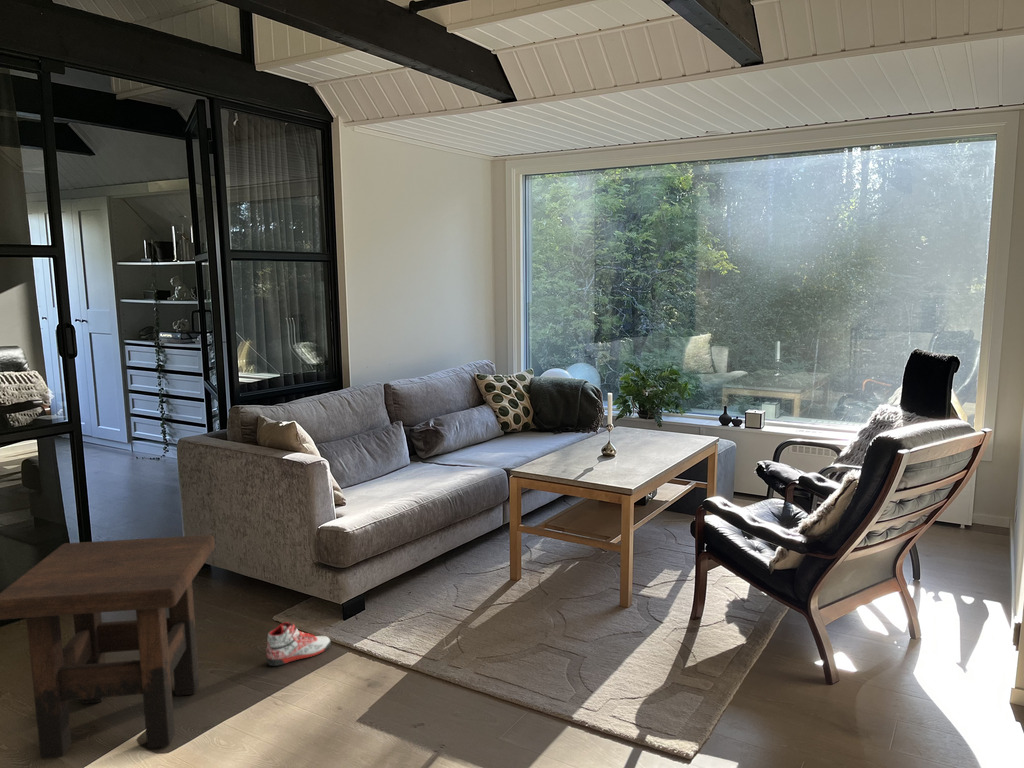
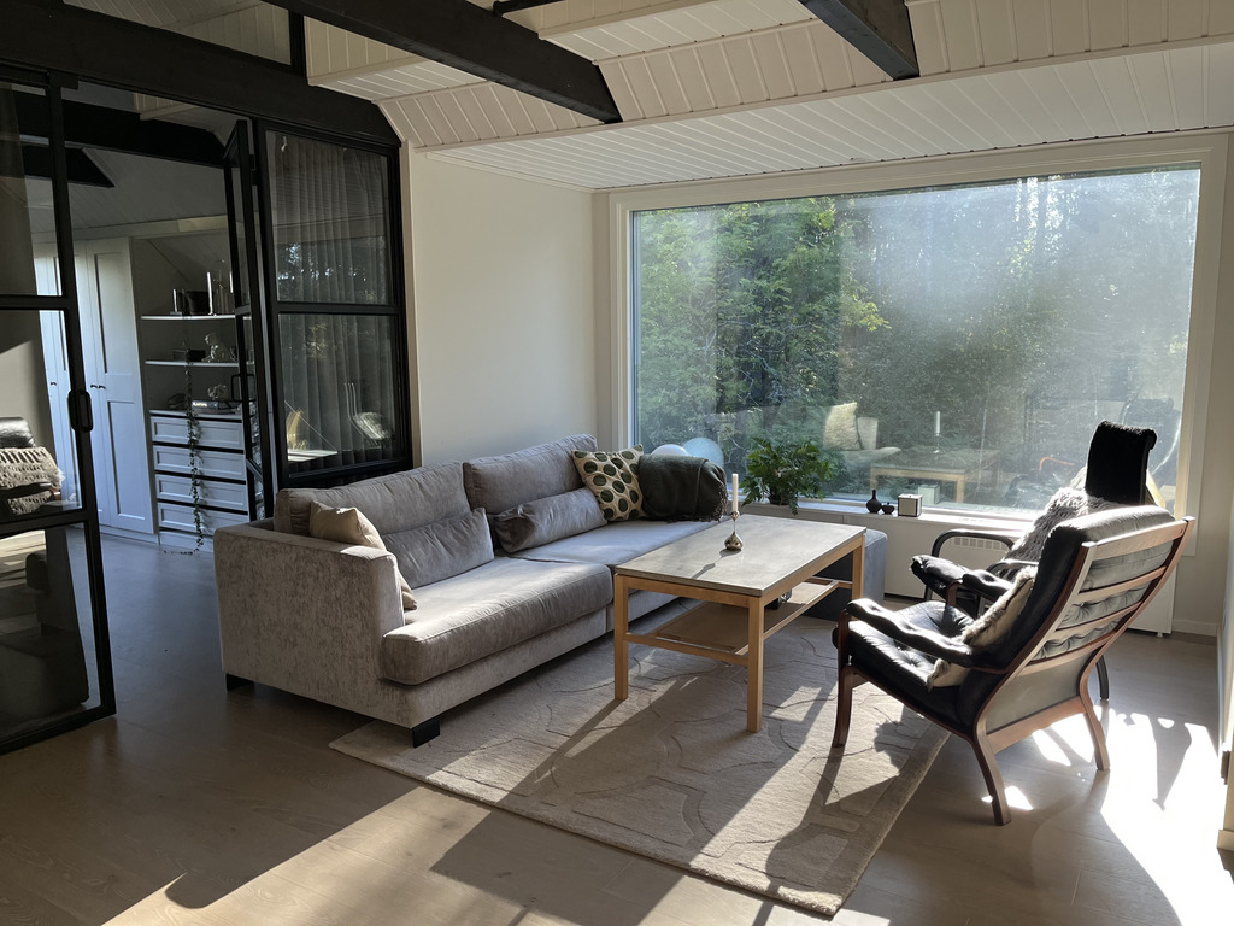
- sneaker (299, 638)
- side table (119, 642)
